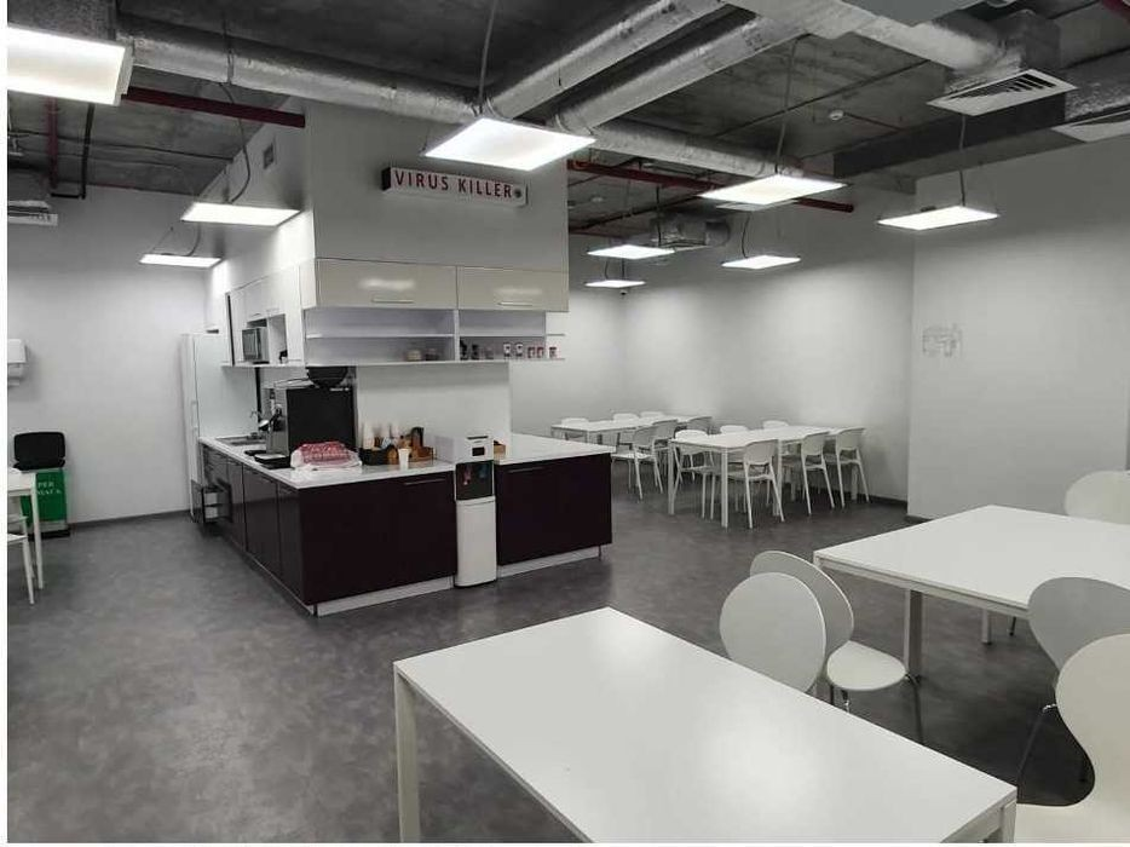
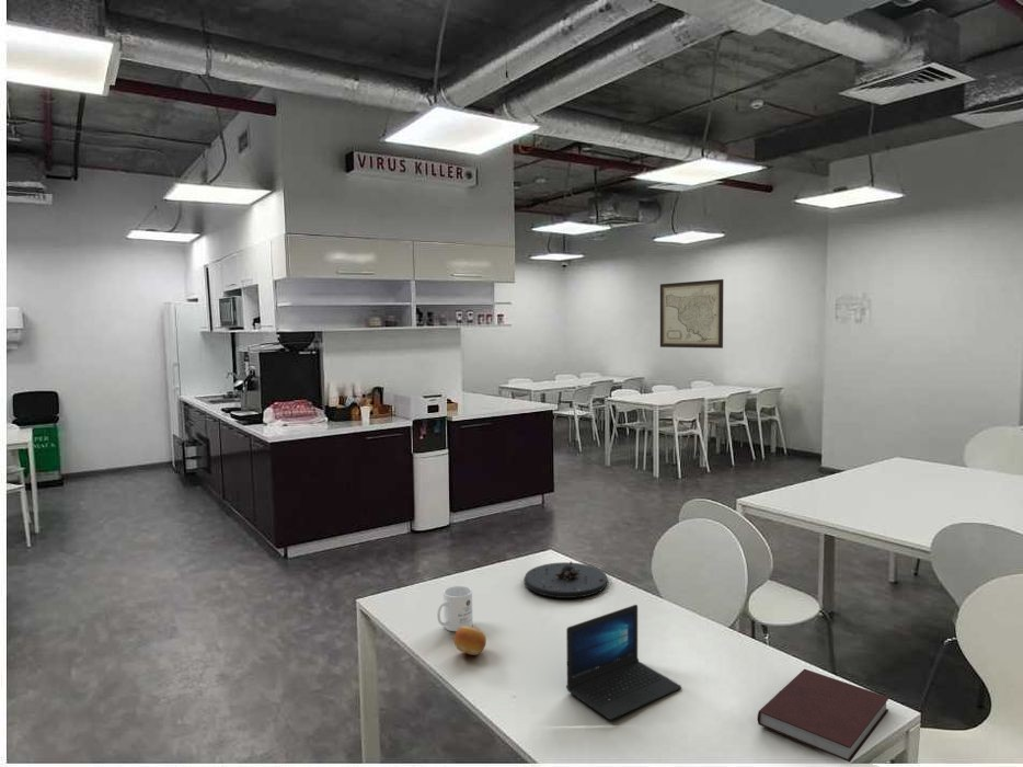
+ mug (453, 610)
+ wall art (690, 314)
+ laptop (623, 657)
+ fruit (470, 640)
+ plate (565, 573)
+ notebook (824, 710)
